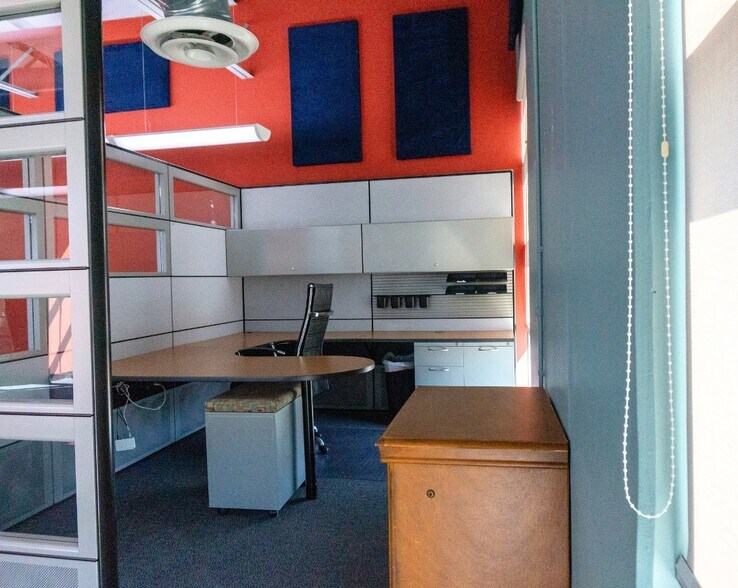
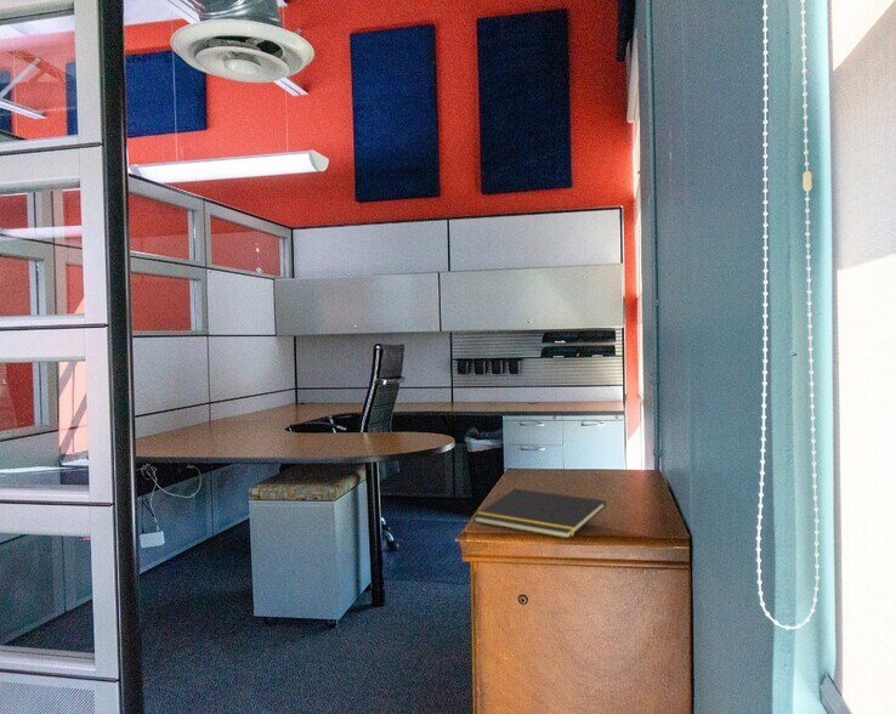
+ notepad (539, 511)
